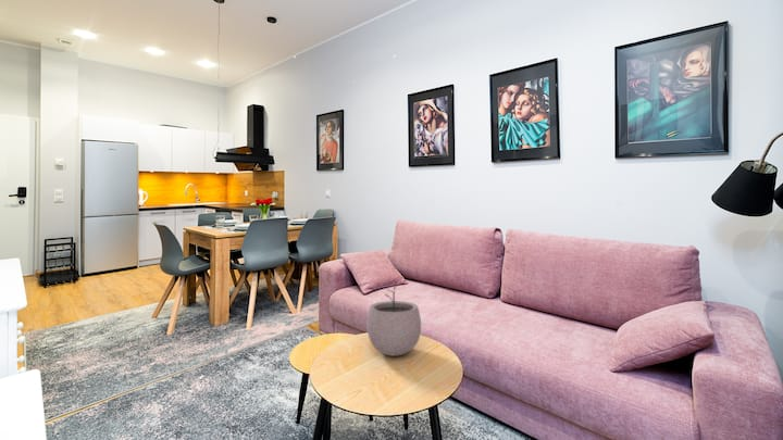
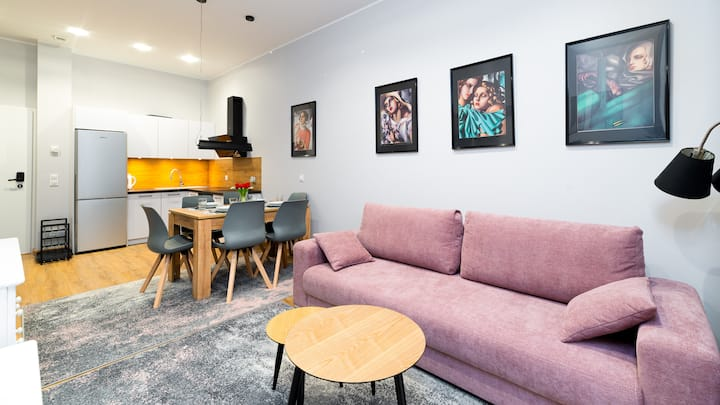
- plant pot (394, 318)
